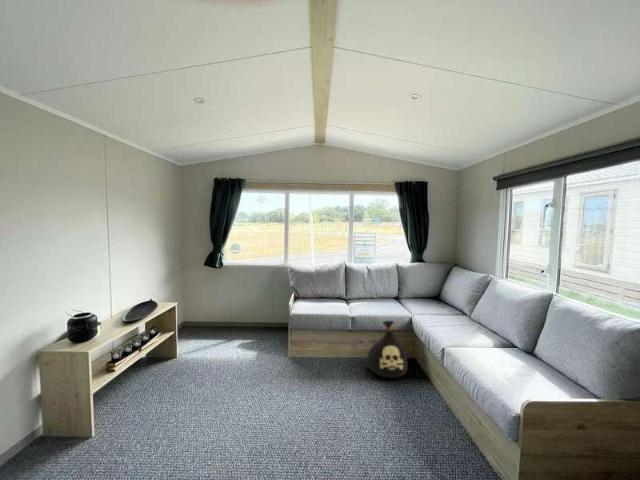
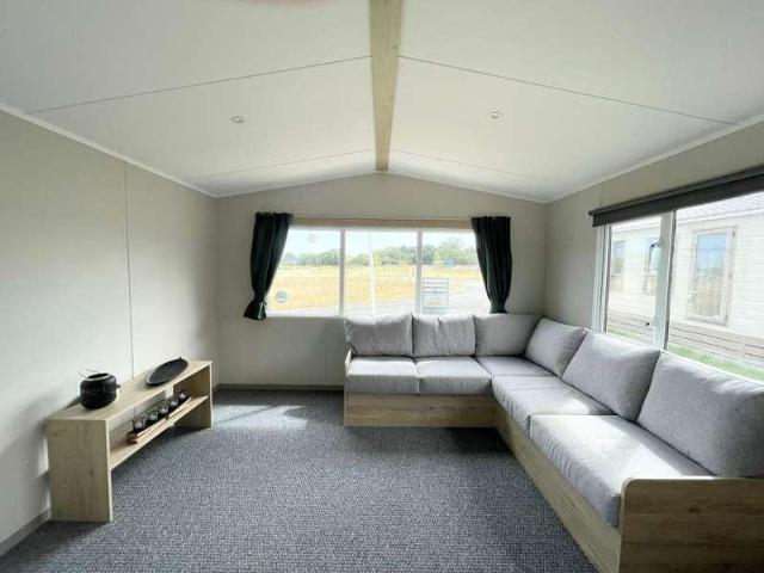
- bag (388, 346)
